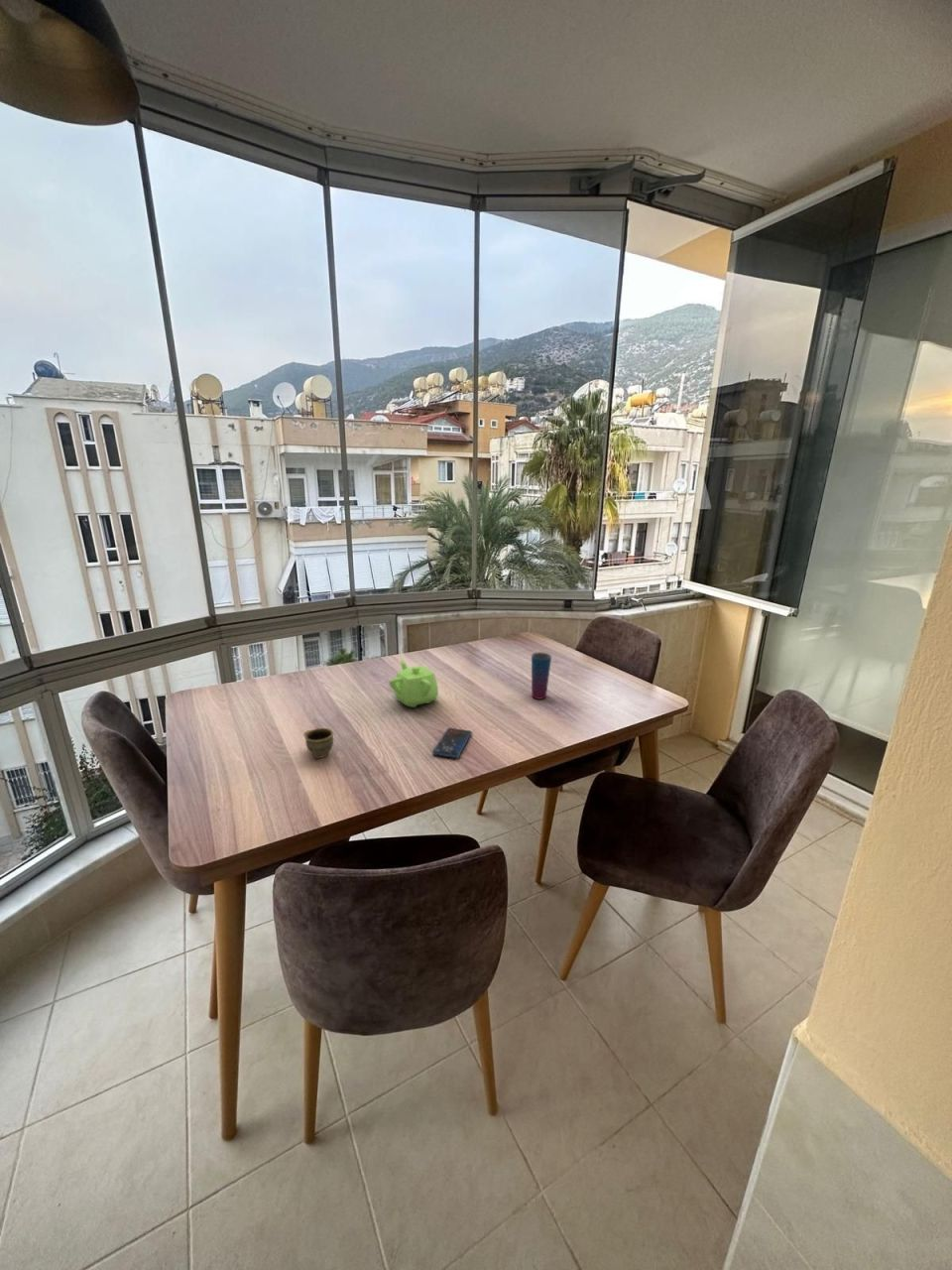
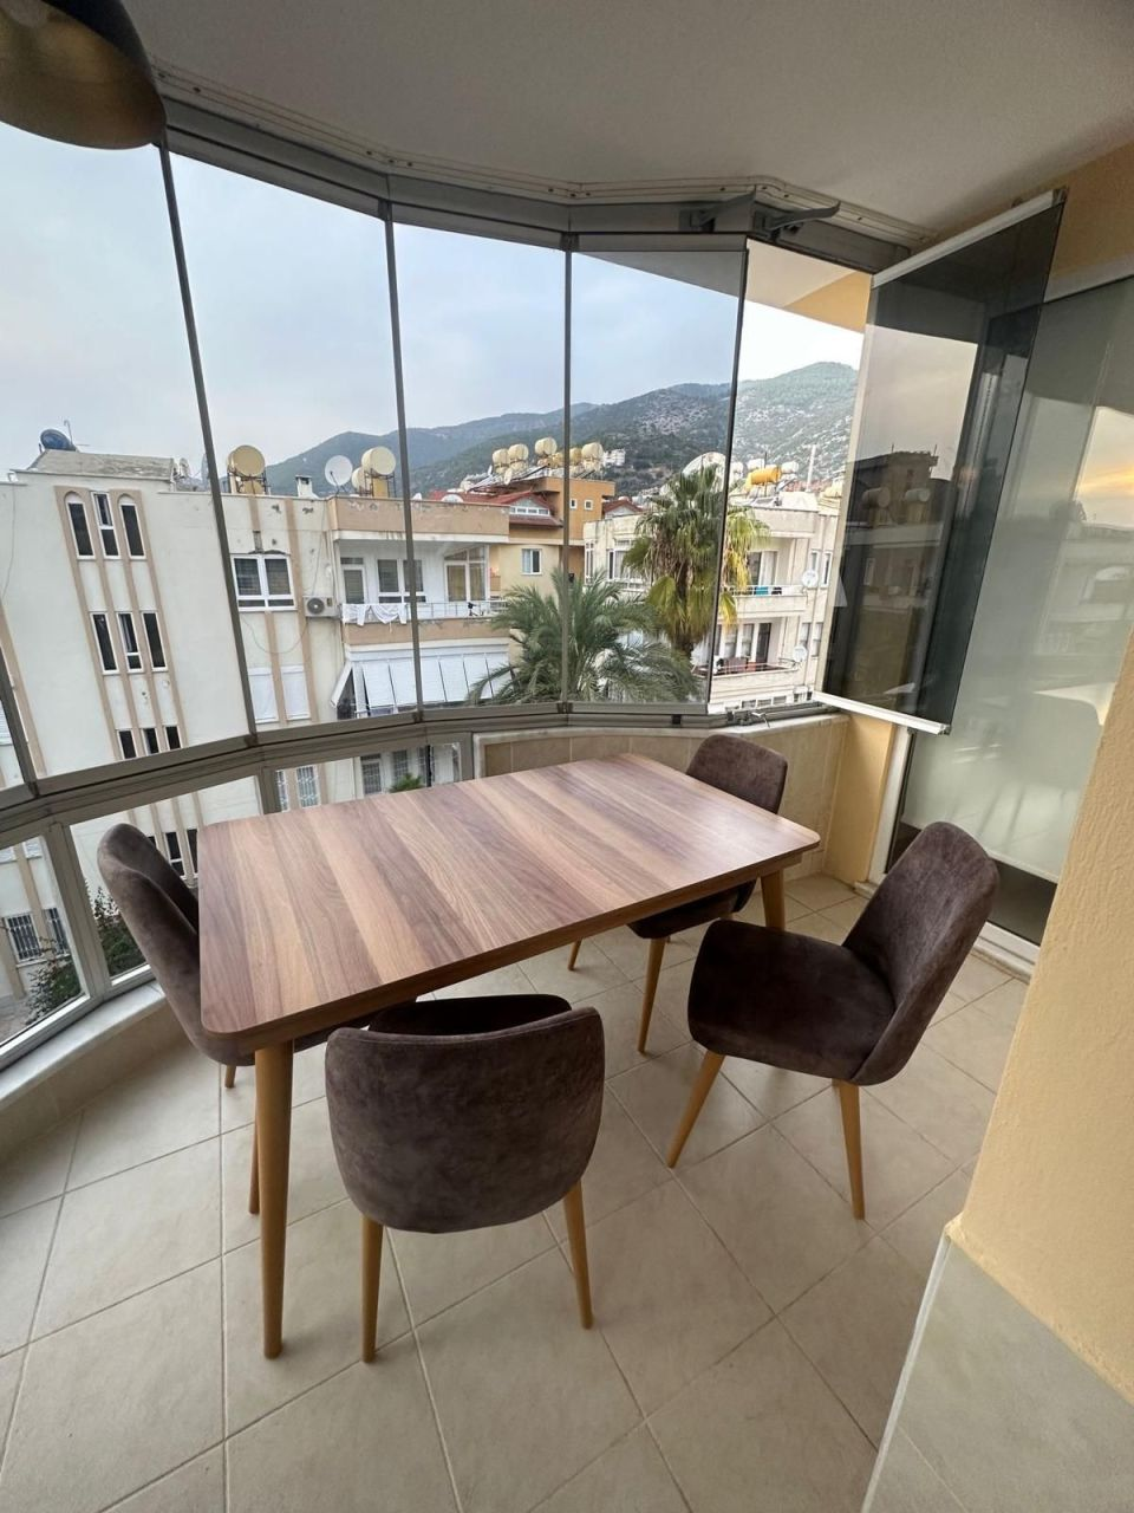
- smartphone (452, 742)
- teapot (411, 684)
- cup (317, 742)
- cup (539, 676)
